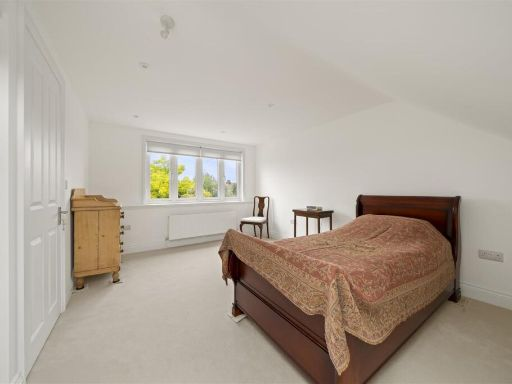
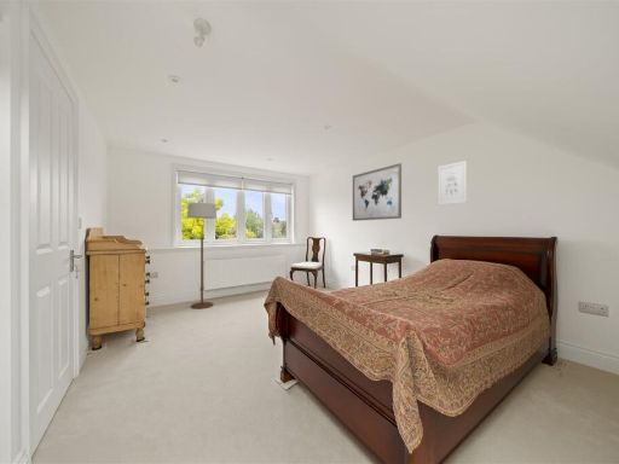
+ wall art (374, 195)
+ wall art (451, 184)
+ floor lamp (201, 251)
